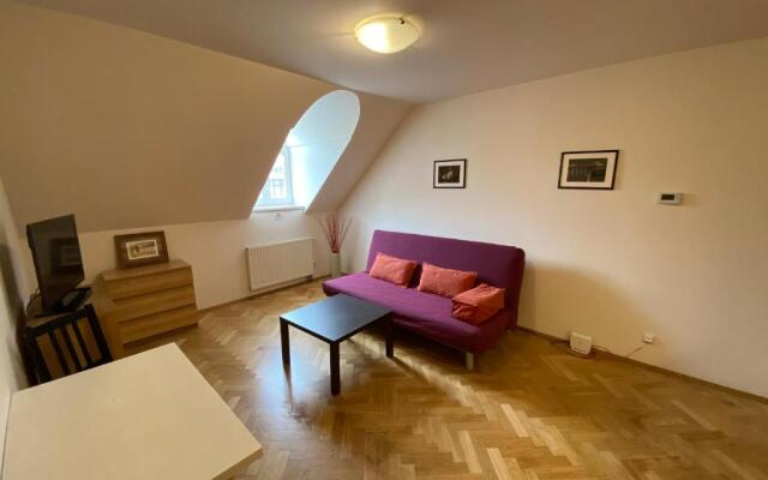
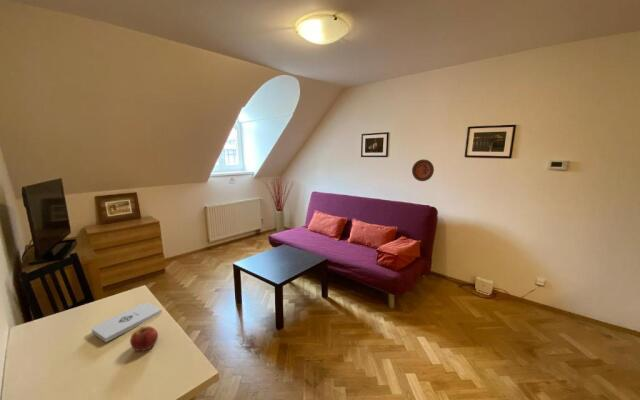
+ apple (144, 336)
+ notepad (128, 320)
+ decorative plate (422, 170)
